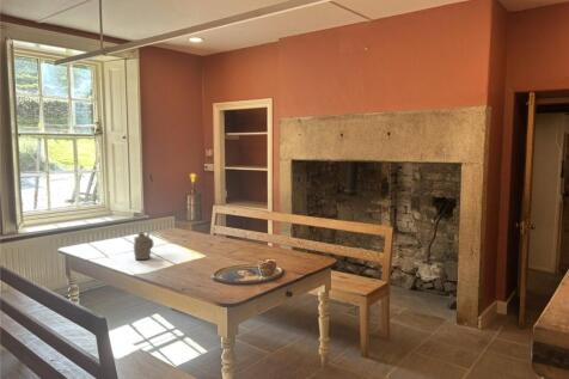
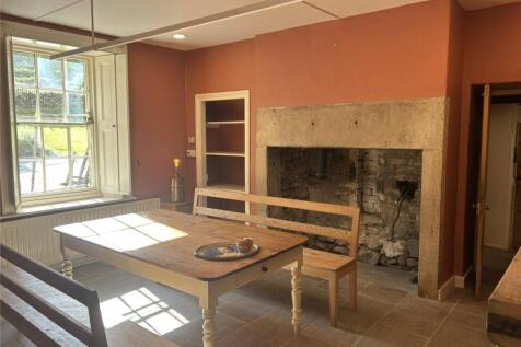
- teapot (143, 244)
